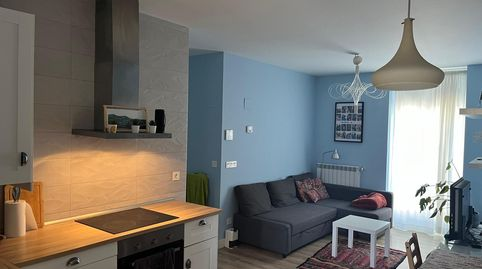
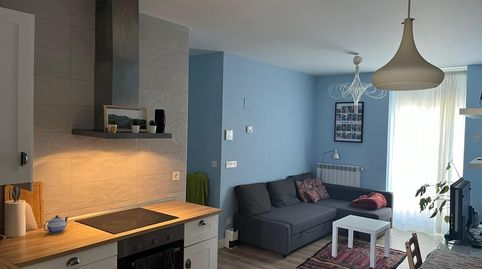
+ teapot (56, 223)
